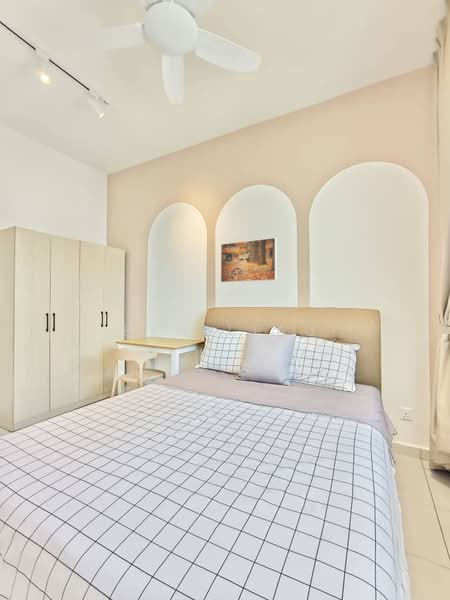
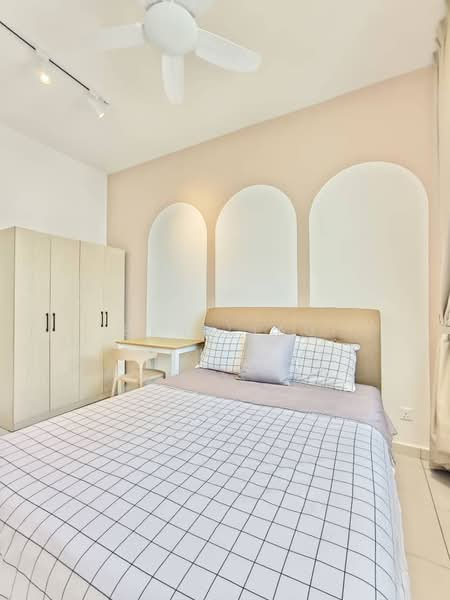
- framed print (247, 261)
